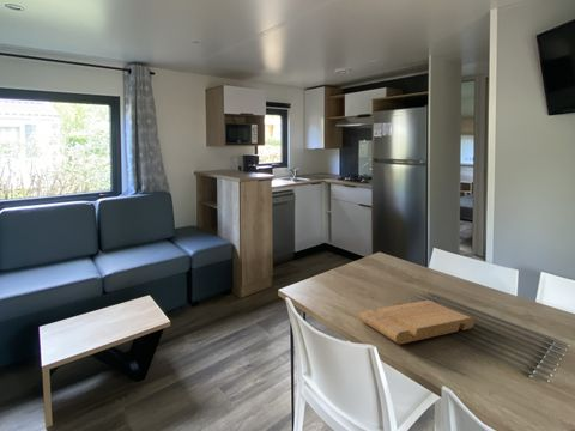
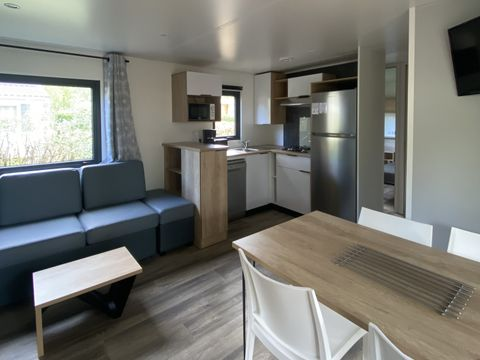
- cutting board (414, 318)
